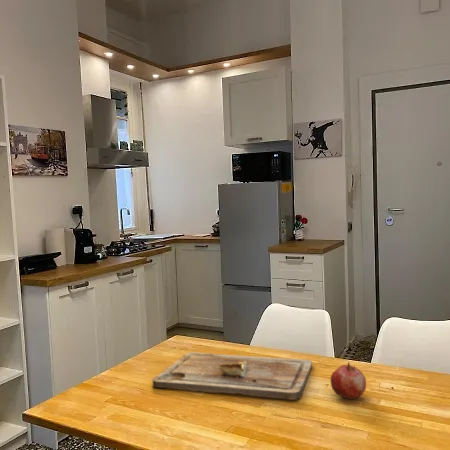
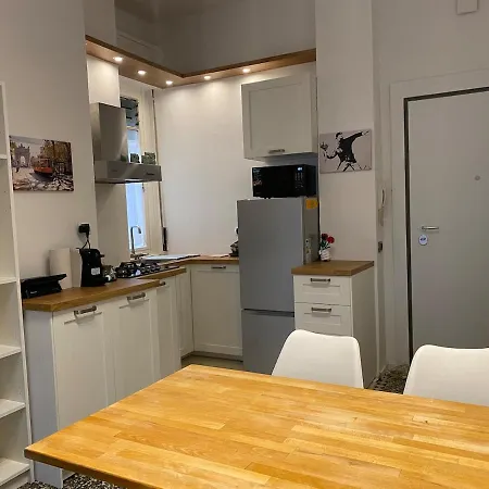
- fruit (348, 378)
- cutting board (235, 365)
